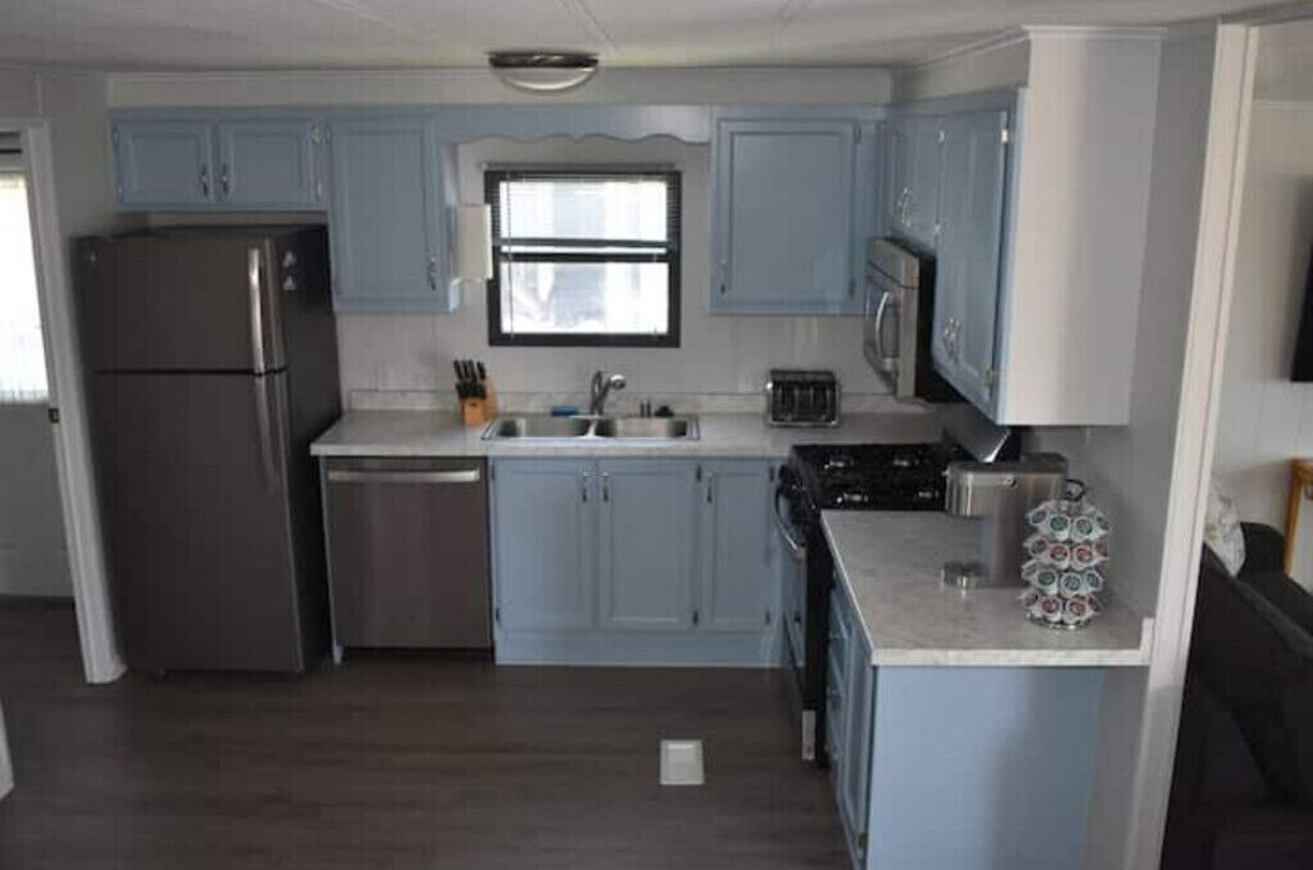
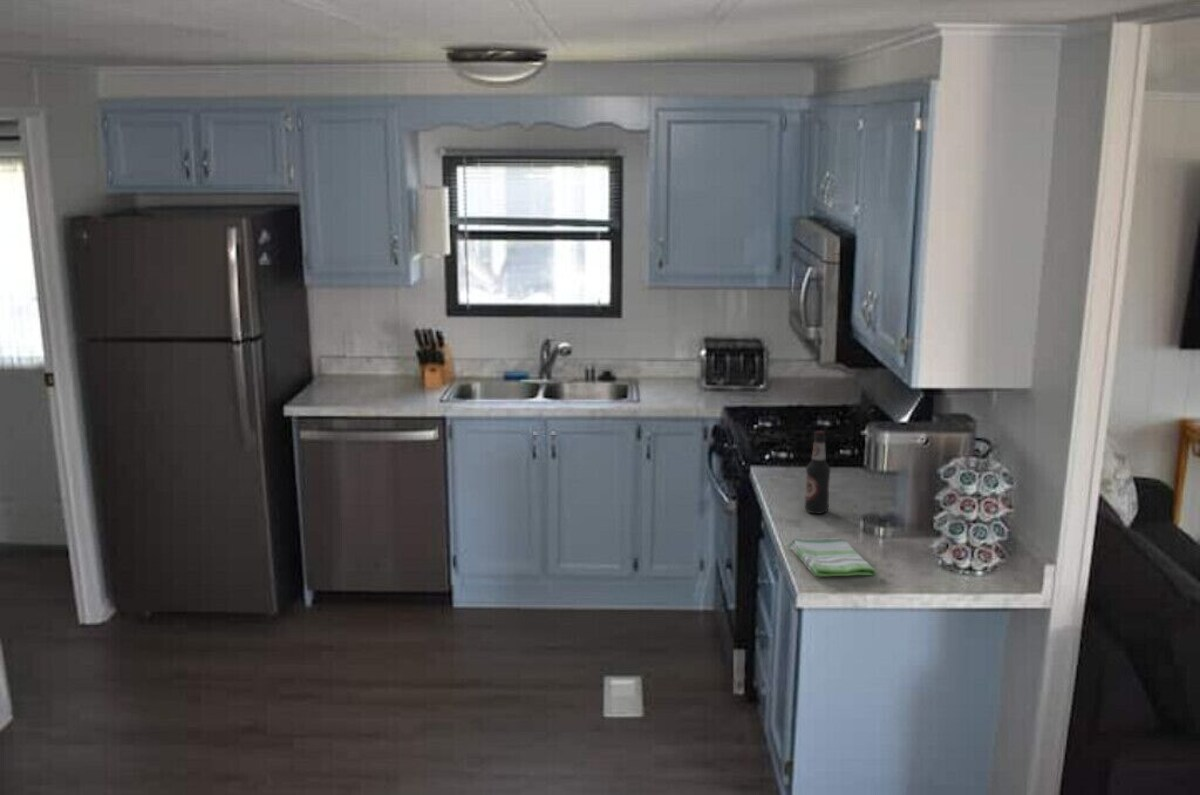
+ dish towel (831, 555)
+ bottle (818, 471)
